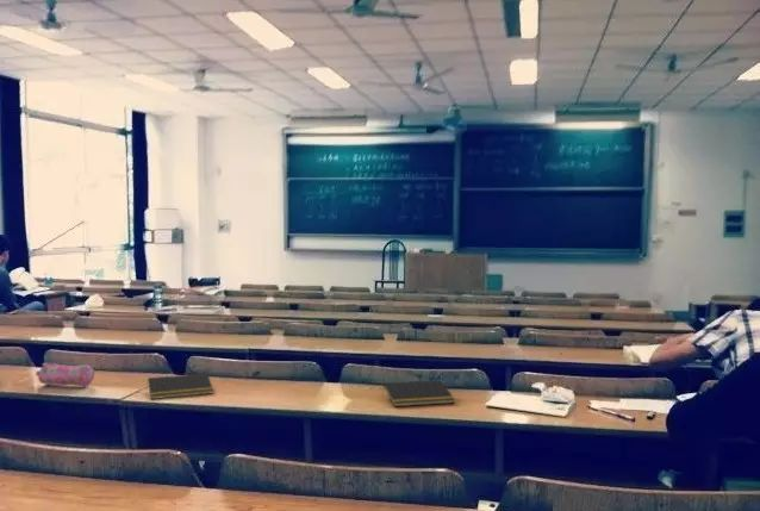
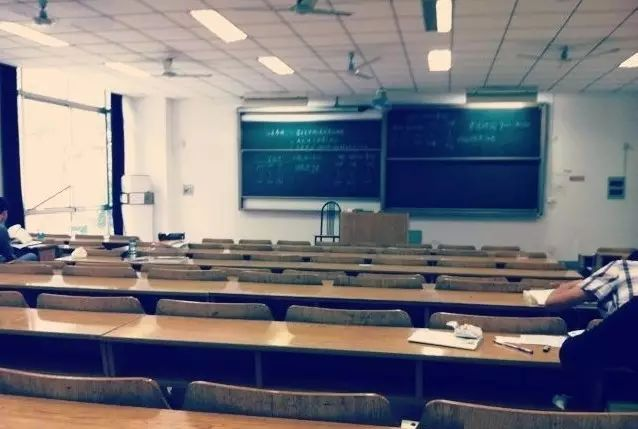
- notepad (418, 392)
- notepad (180, 385)
- pencil case (66, 374)
